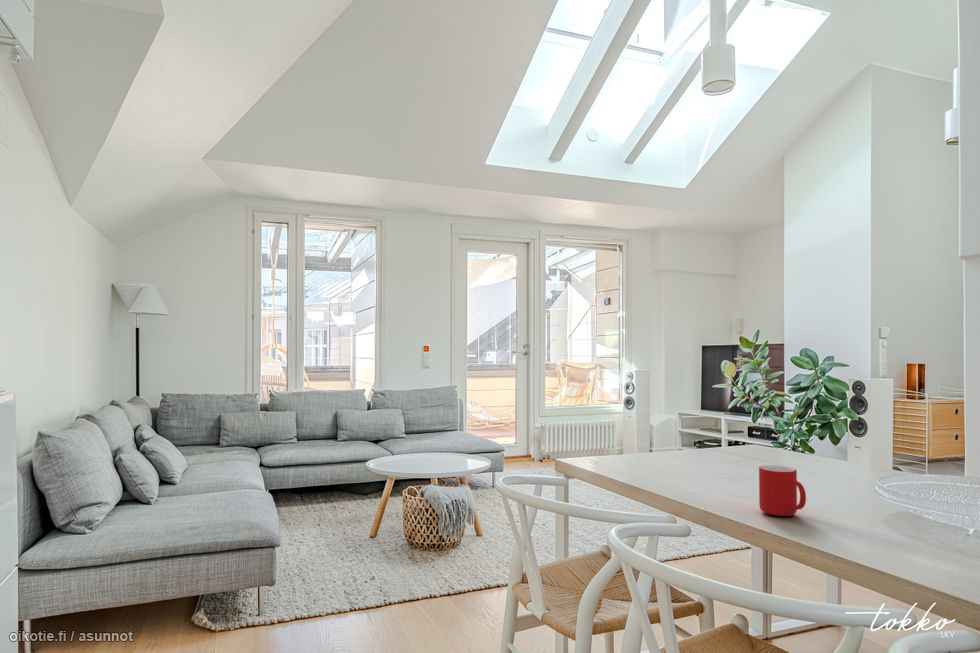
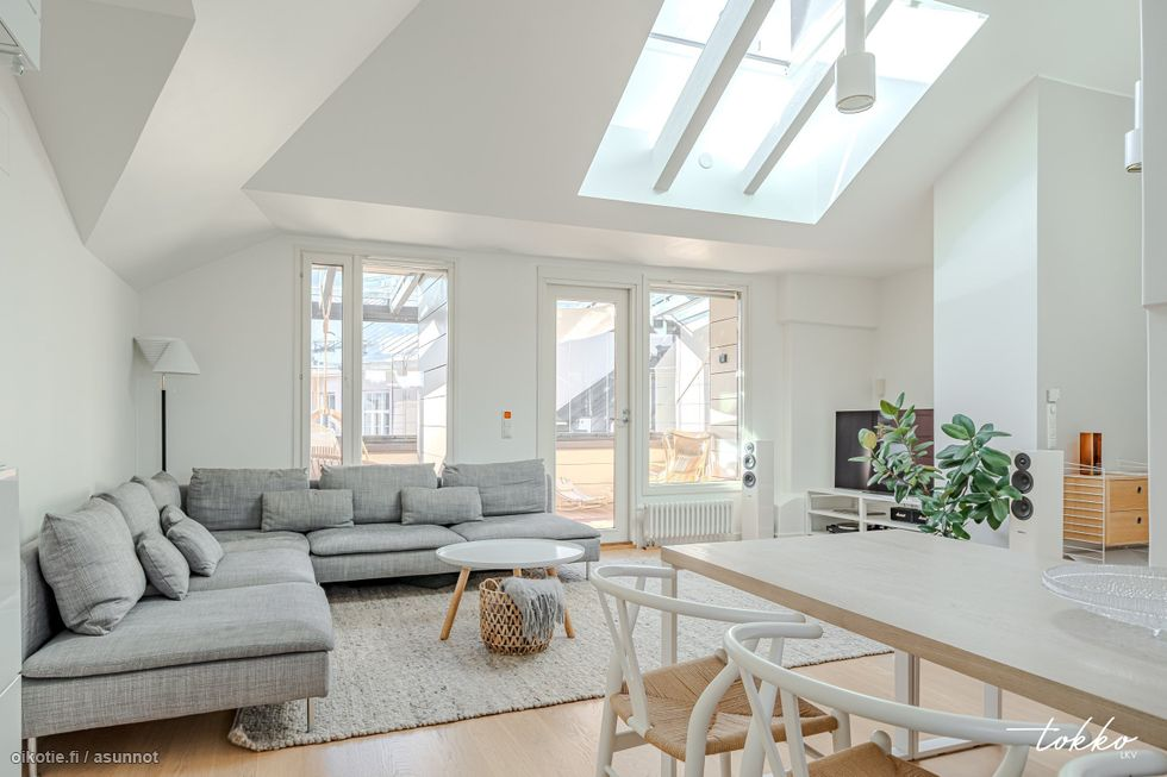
- cup (784, 492)
